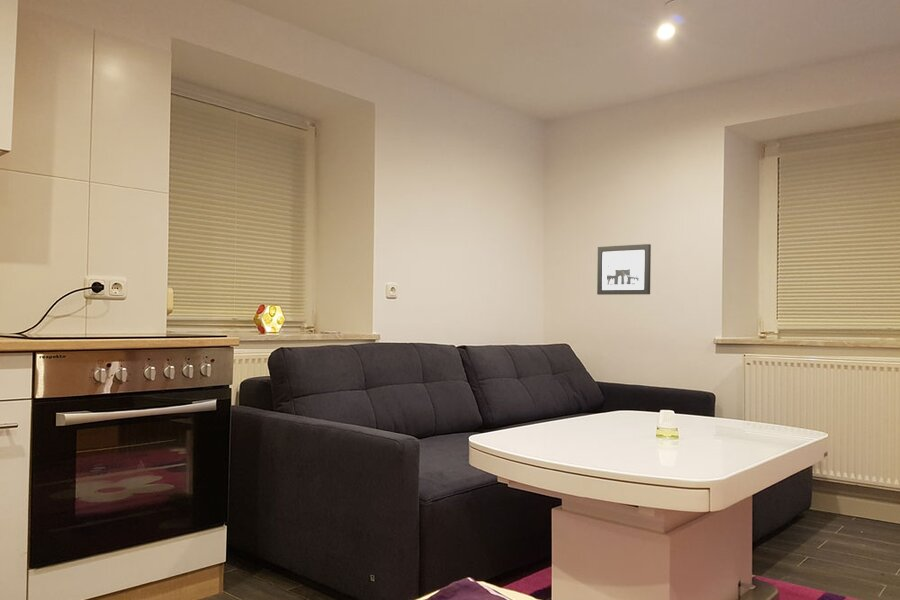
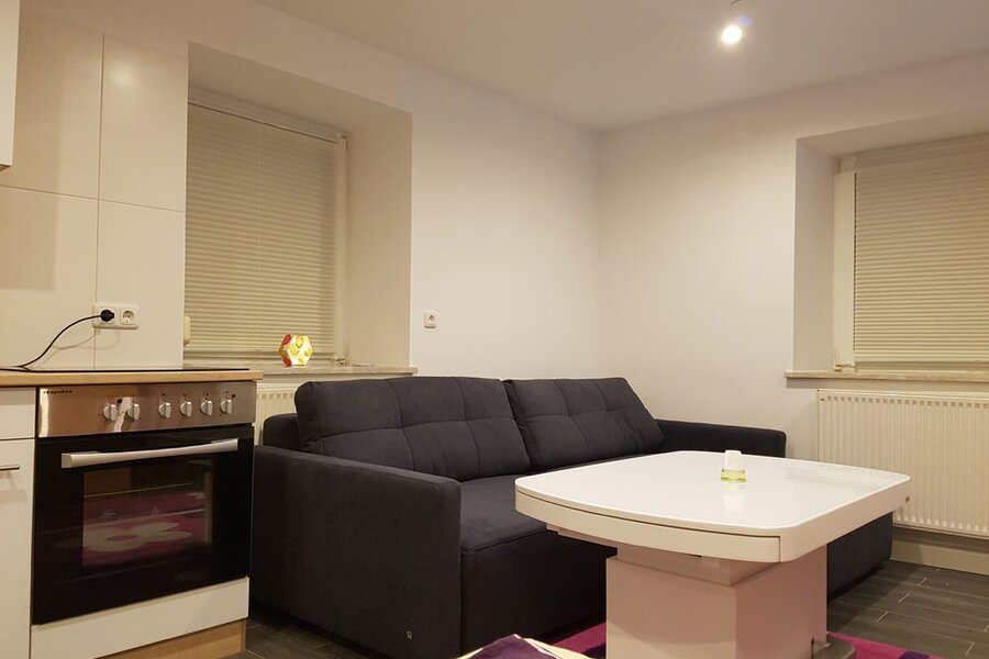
- wall art (623, 270)
